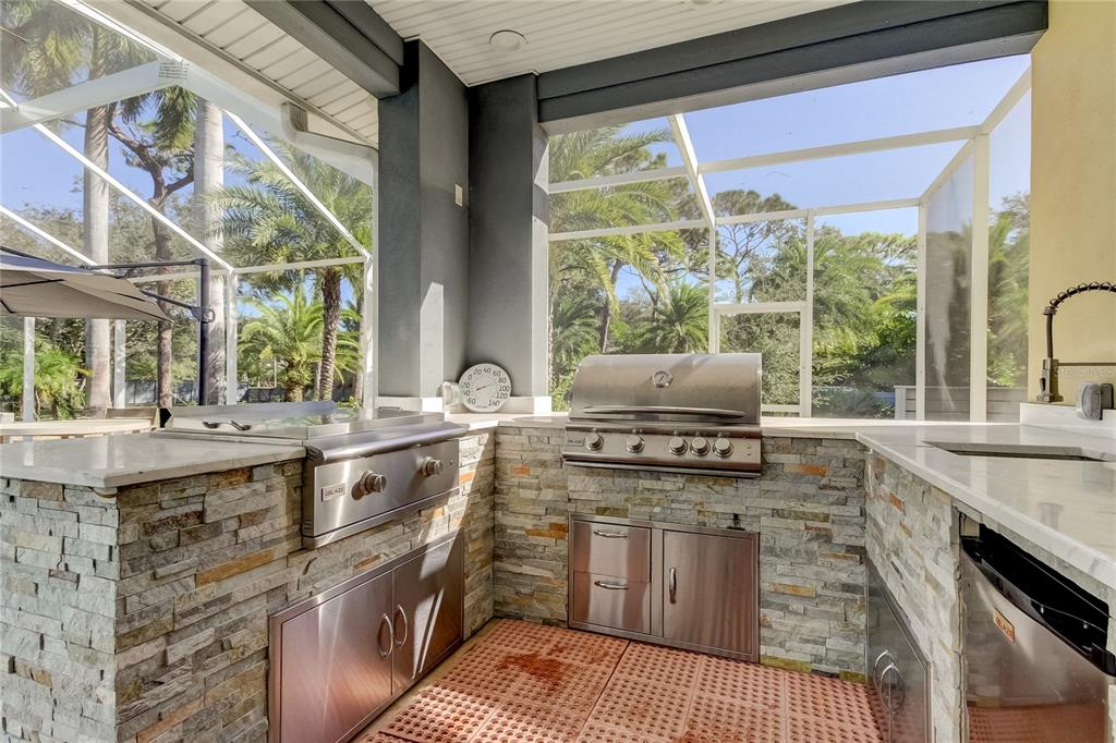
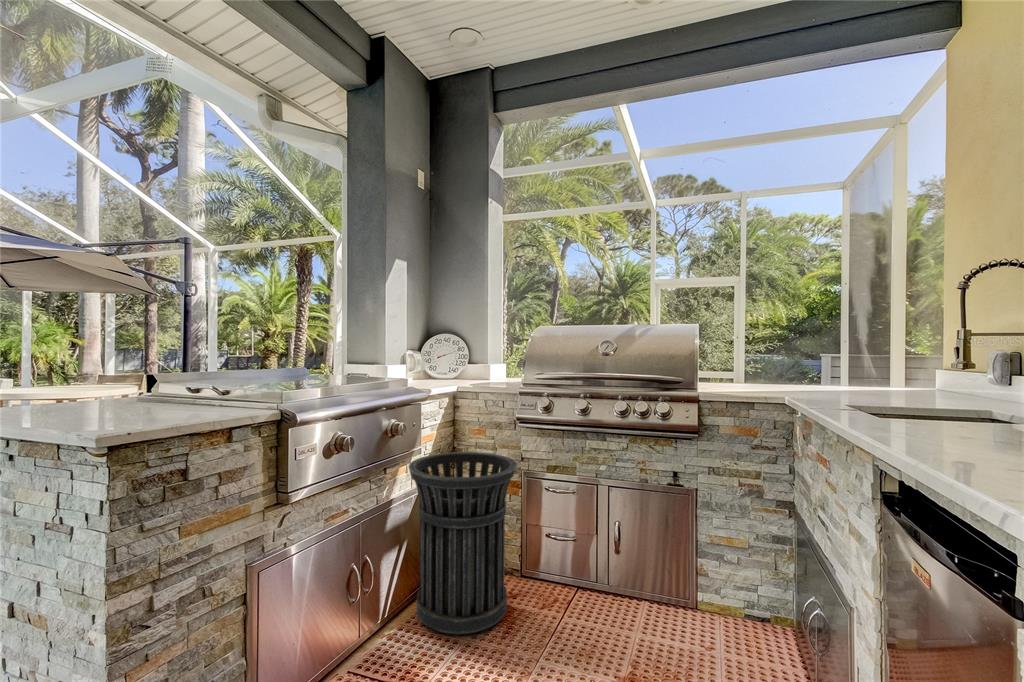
+ trash can (462, 537)
